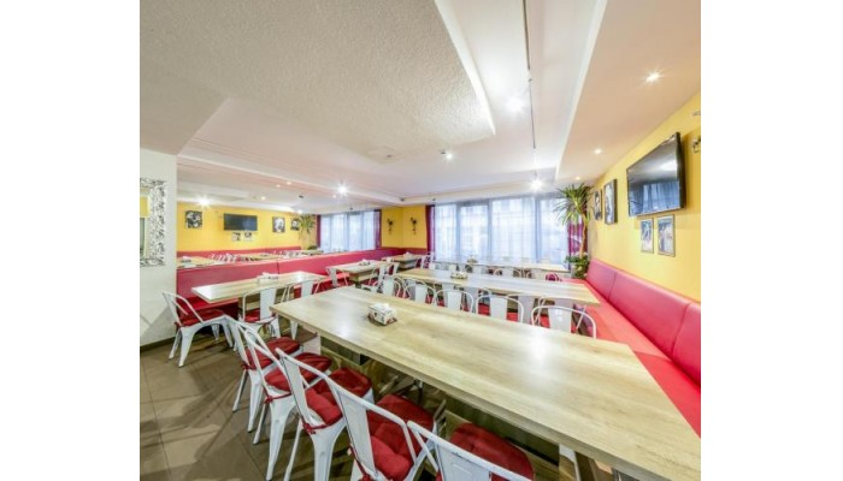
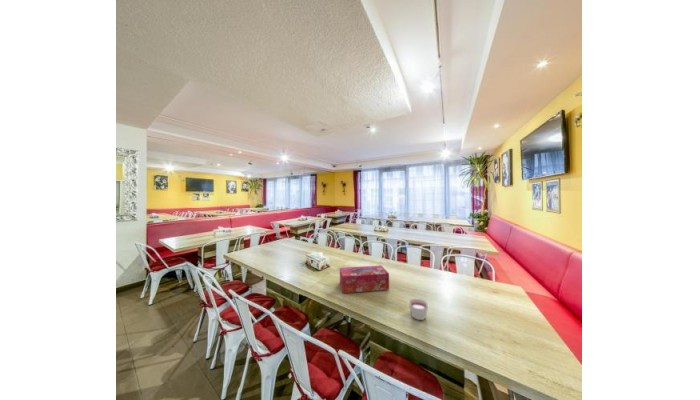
+ candle (418, 309)
+ tissue box (363, 278)
